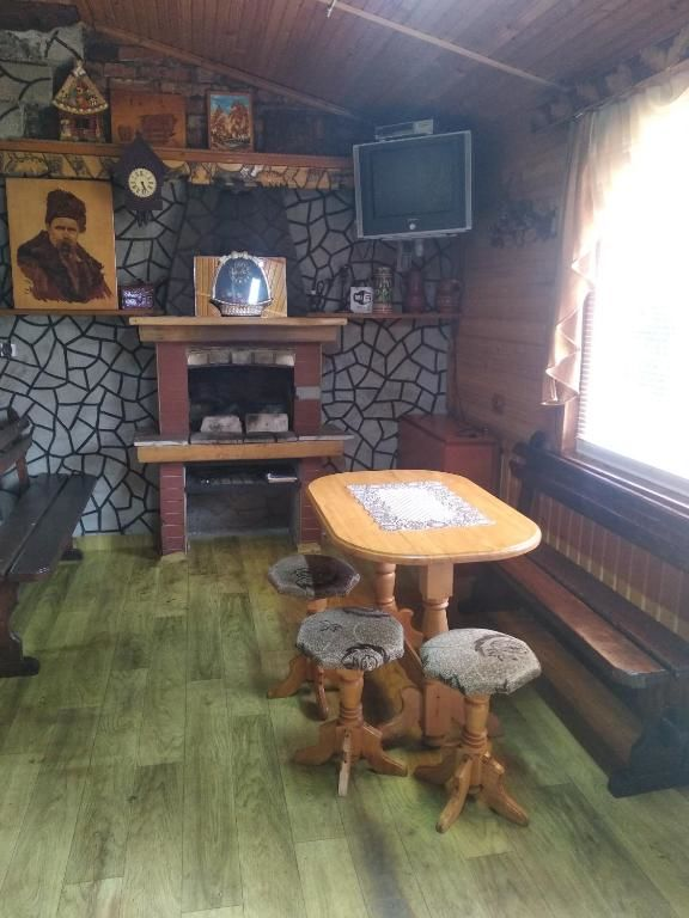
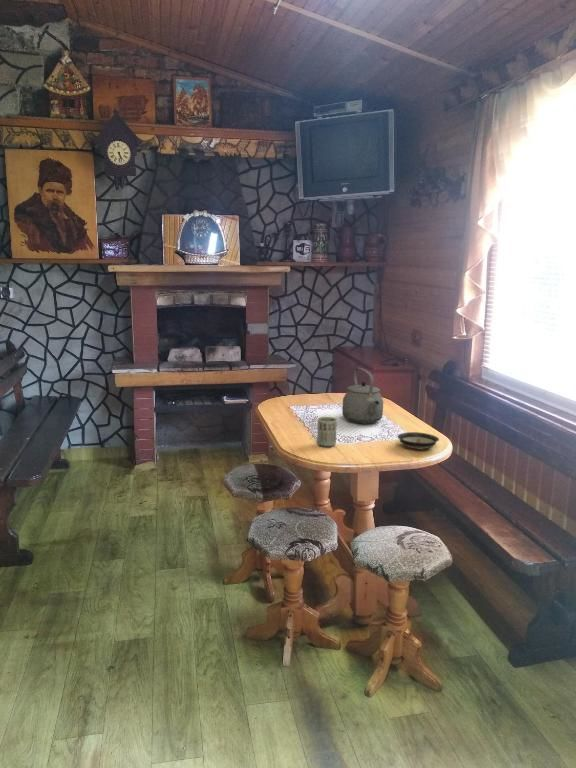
+ saucer (417, 442)
+ tea kettle (365, 396)
+ cup (326, 432)
